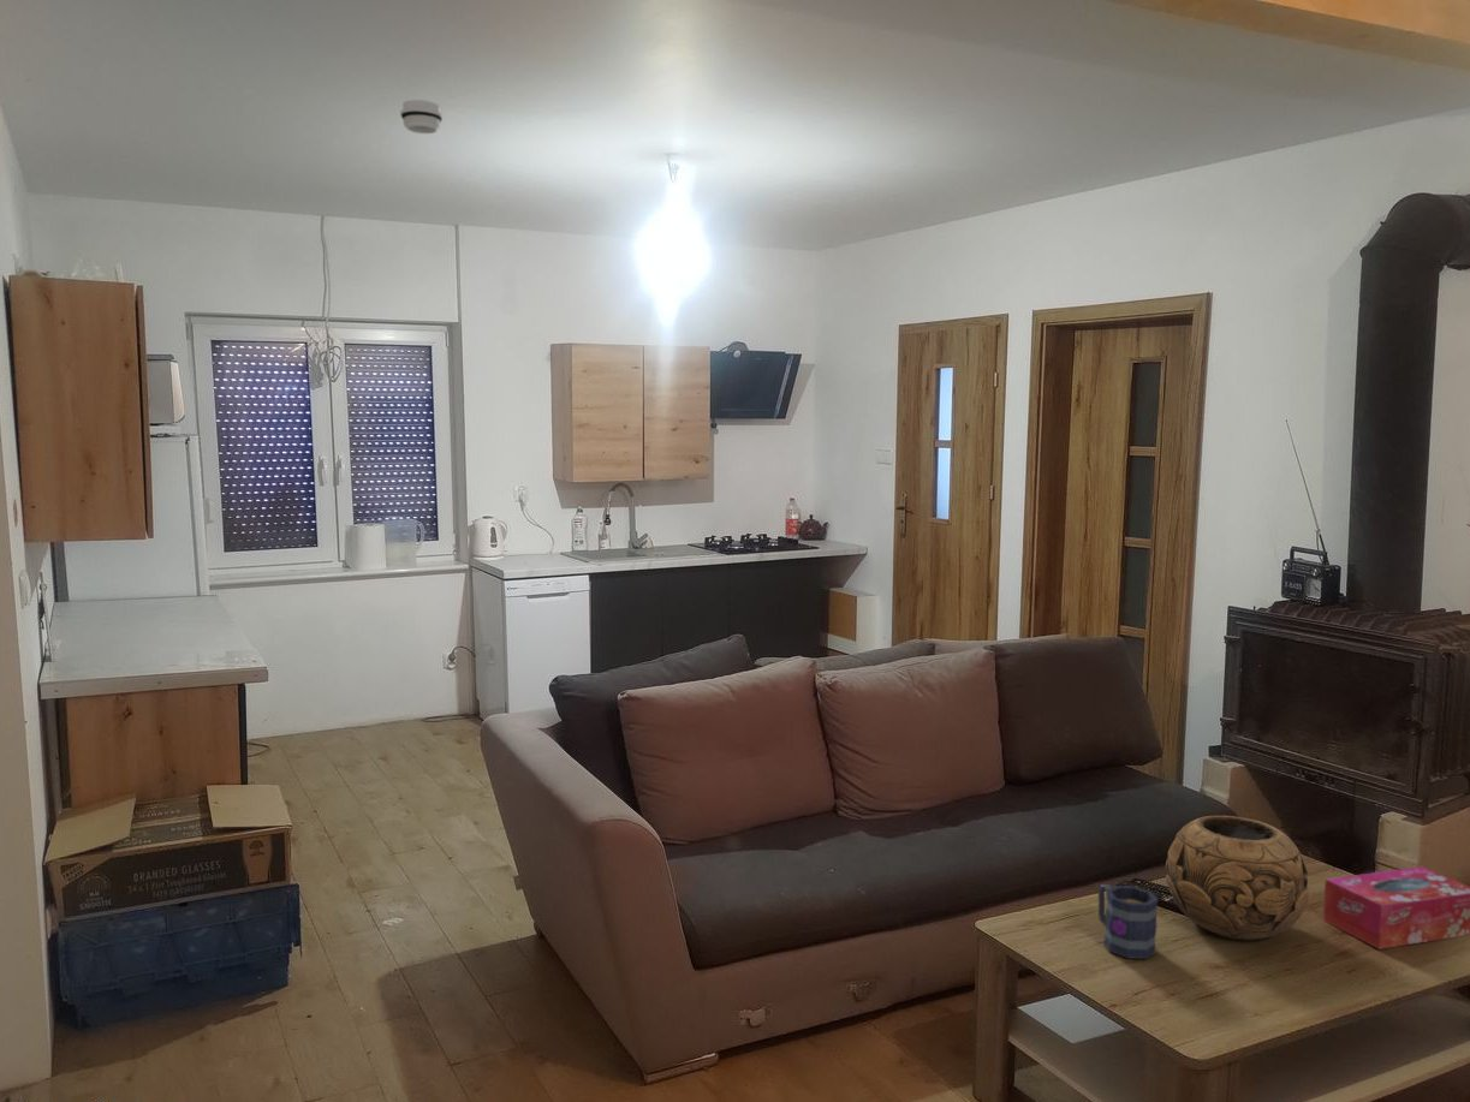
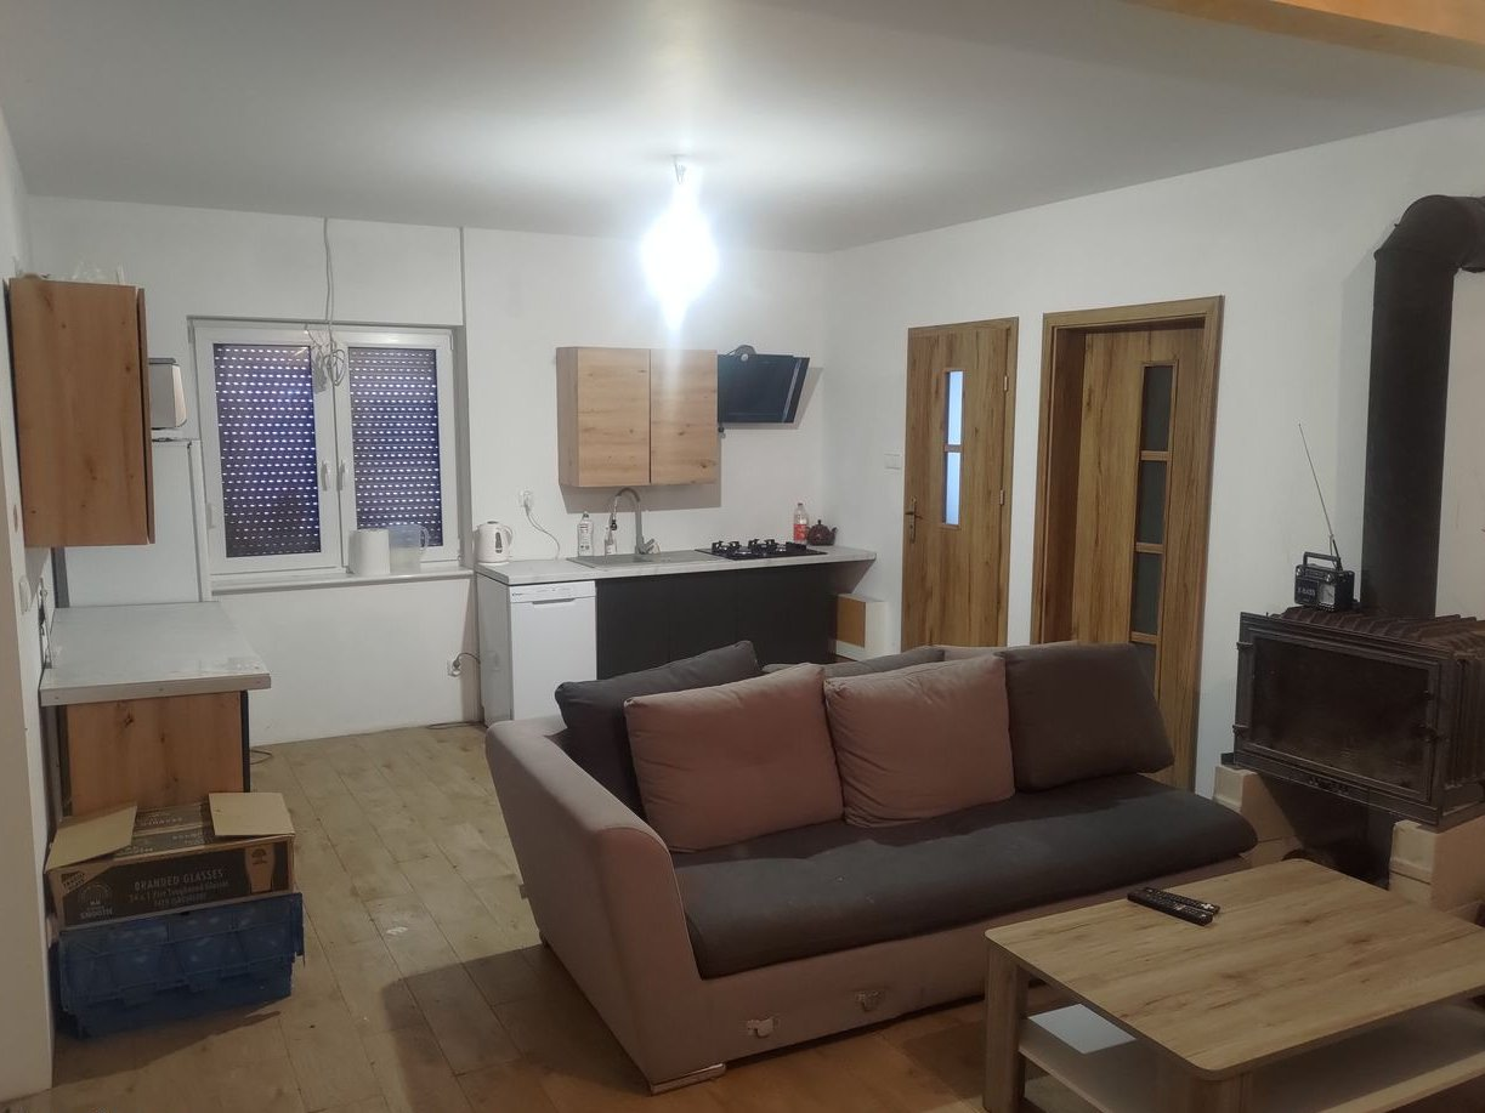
- decorative bowl (1234, 876)
- tissue box (1400, 905)
- mug (1123, 917)
- smoke detector (421, 117)
